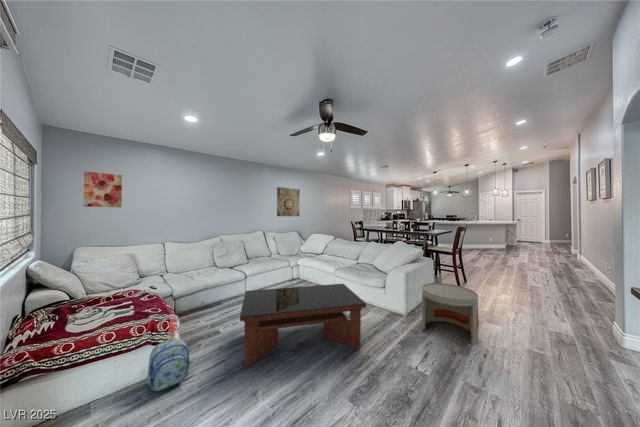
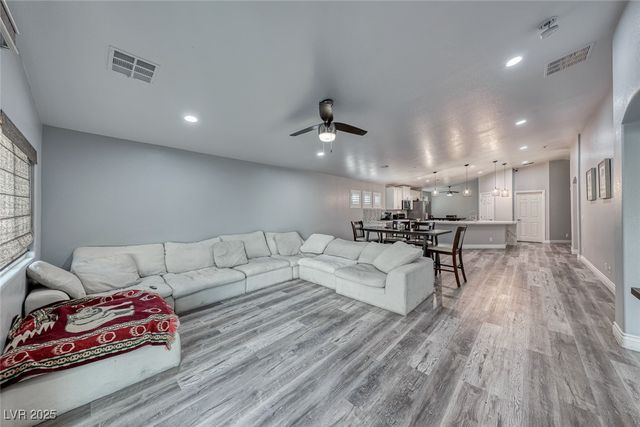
- backpack (170, 363)
- wall art (103, 190)
- side table (448, 310)
- coffee table (301, 318)
- wall art (288, 202)
